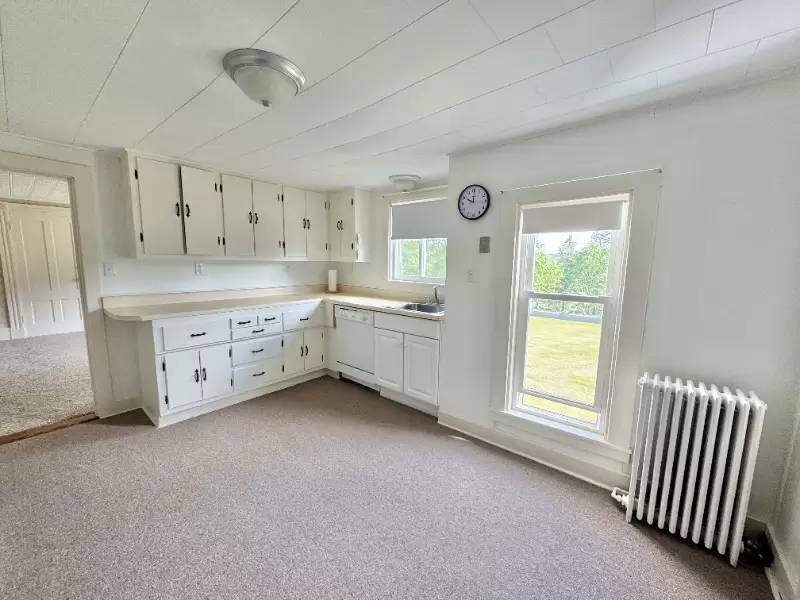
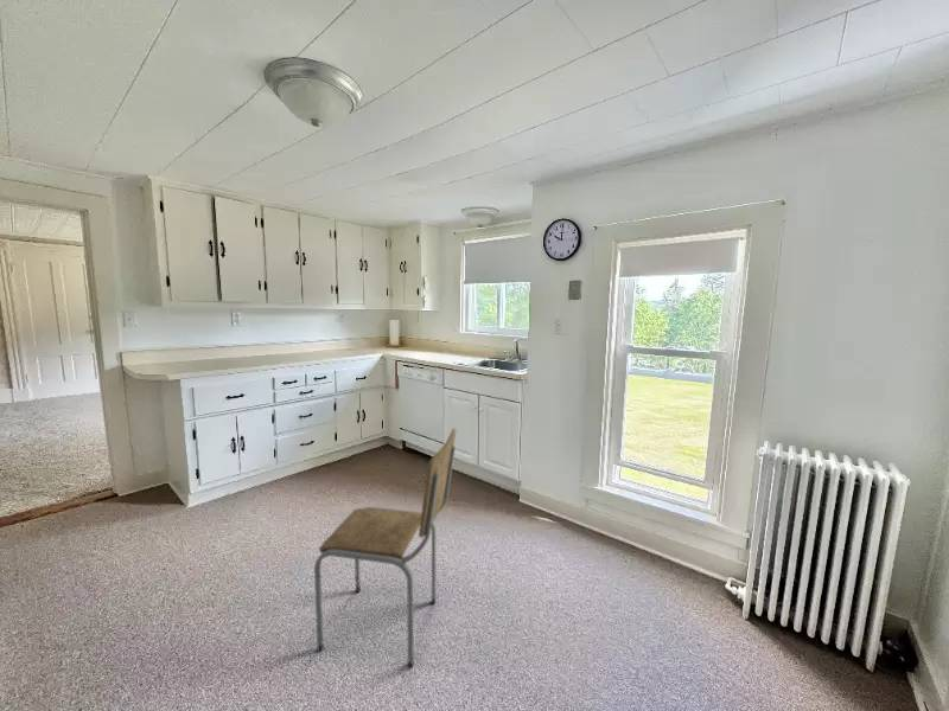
+ dining chair (390, 534)
